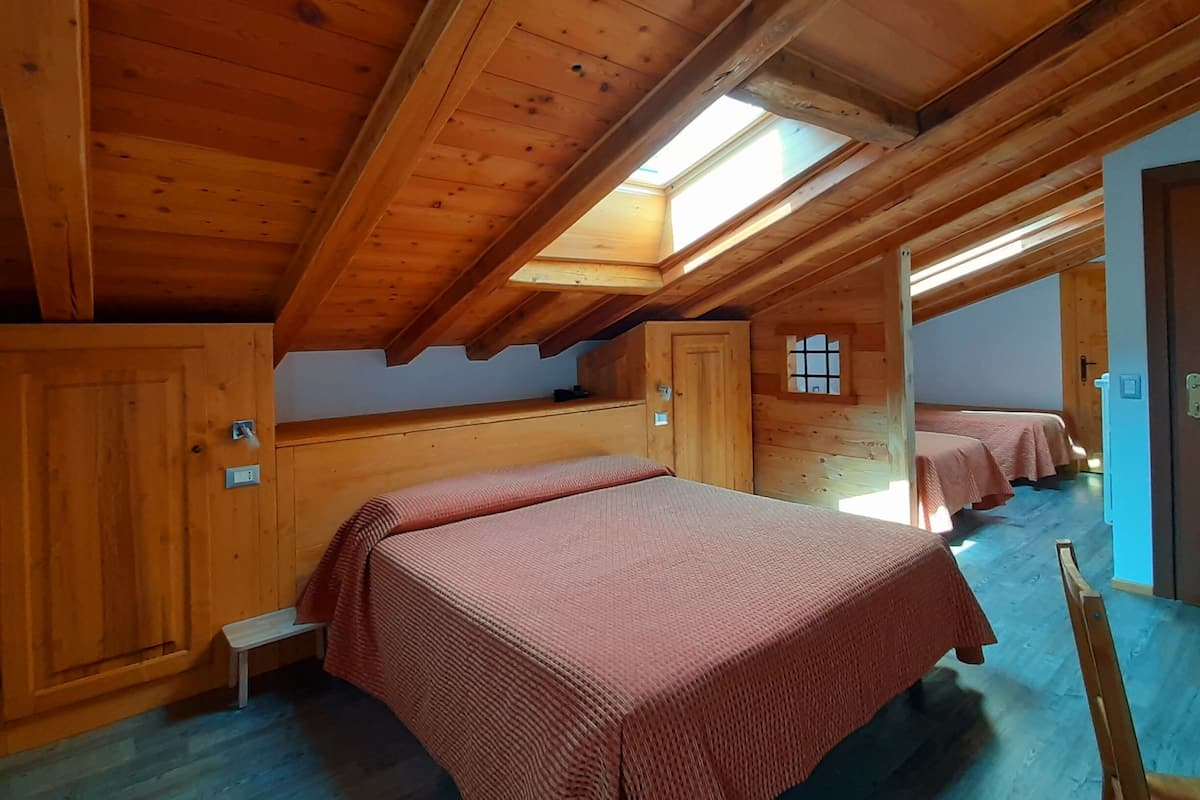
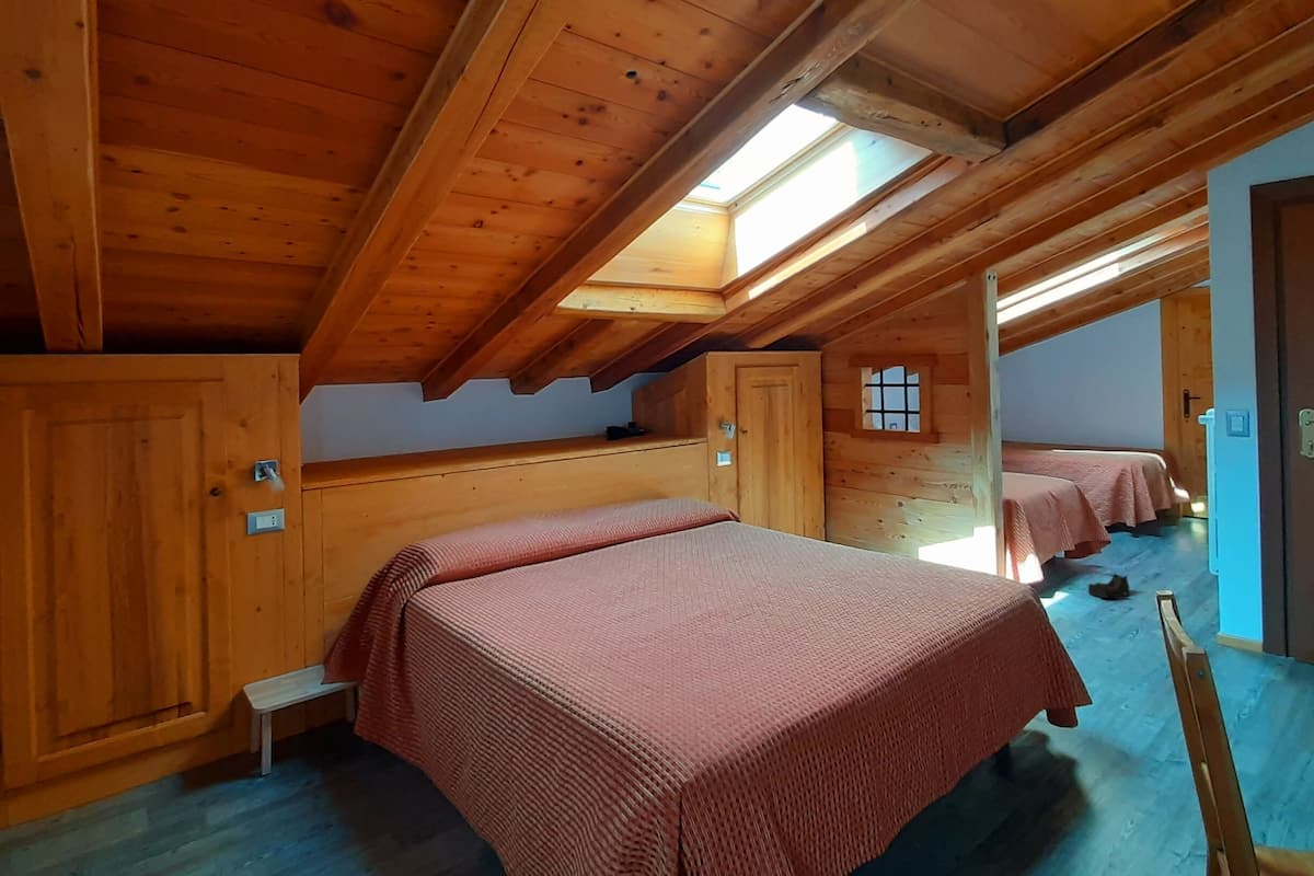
+ boots (1107, 585)
